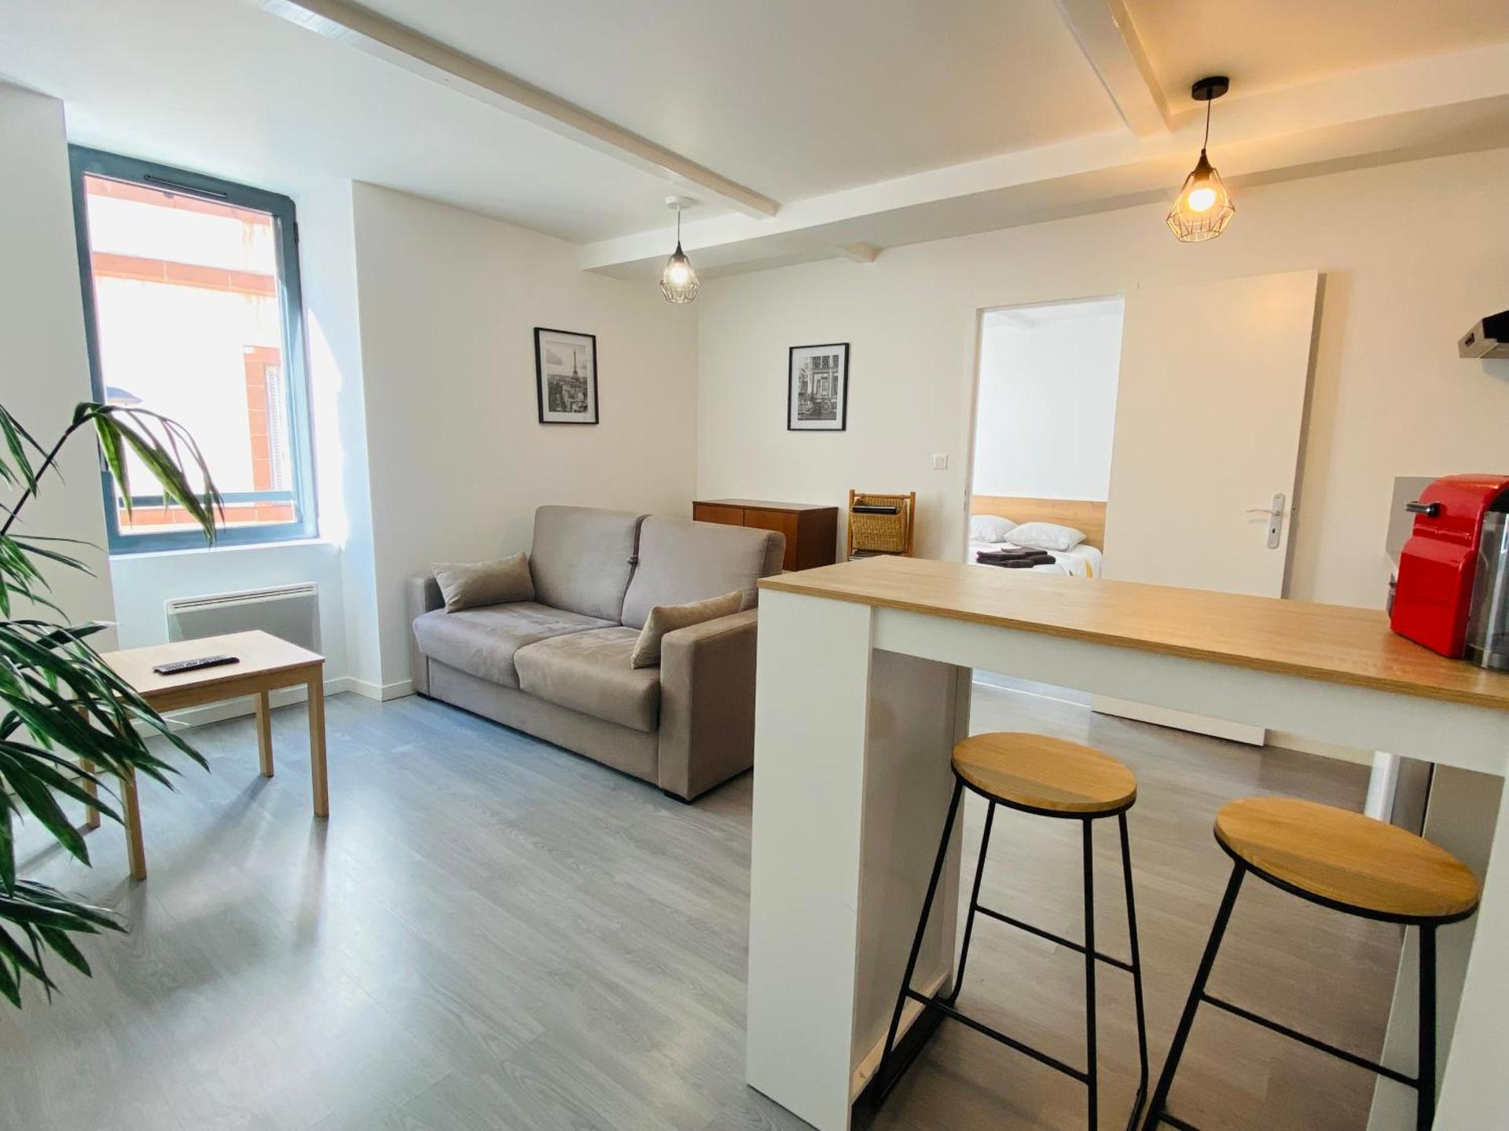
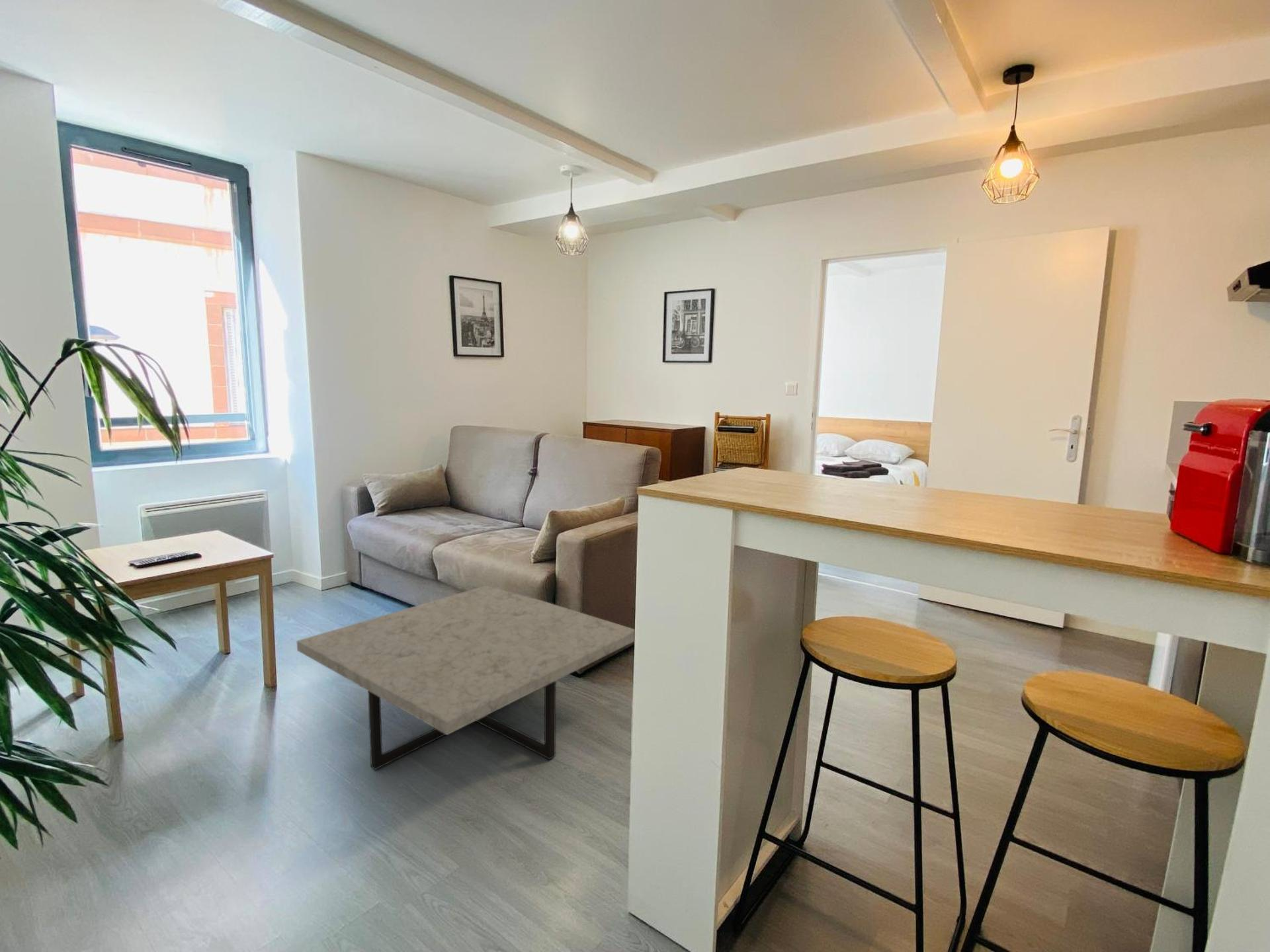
+ coffee table (474, 677)
